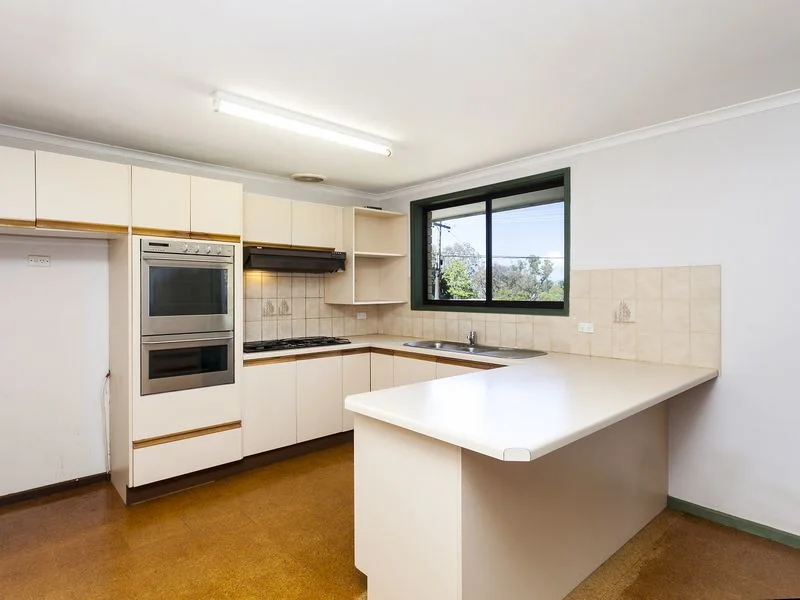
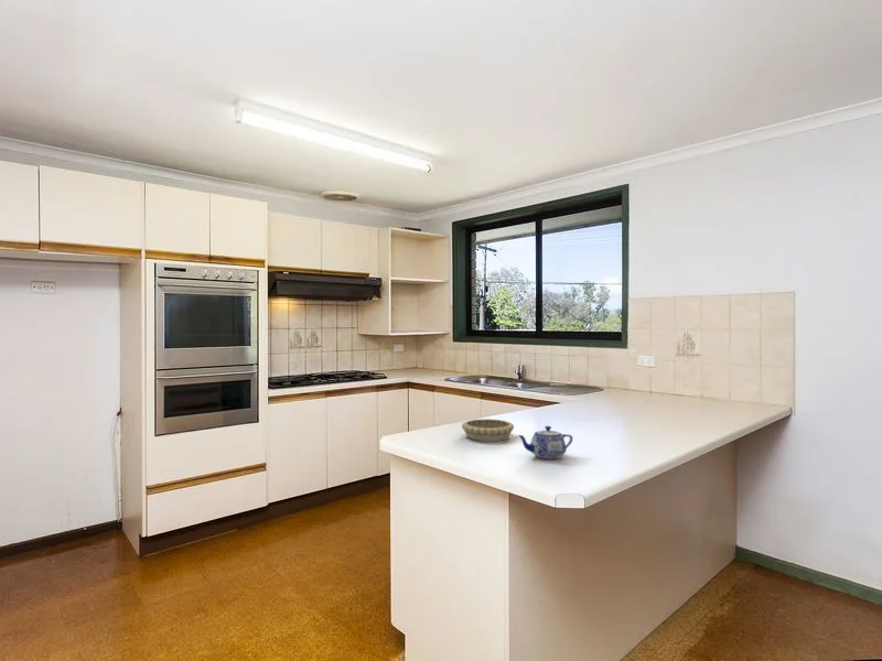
+ decorative bowl (487, 429)
+ teapot (545, 441)
